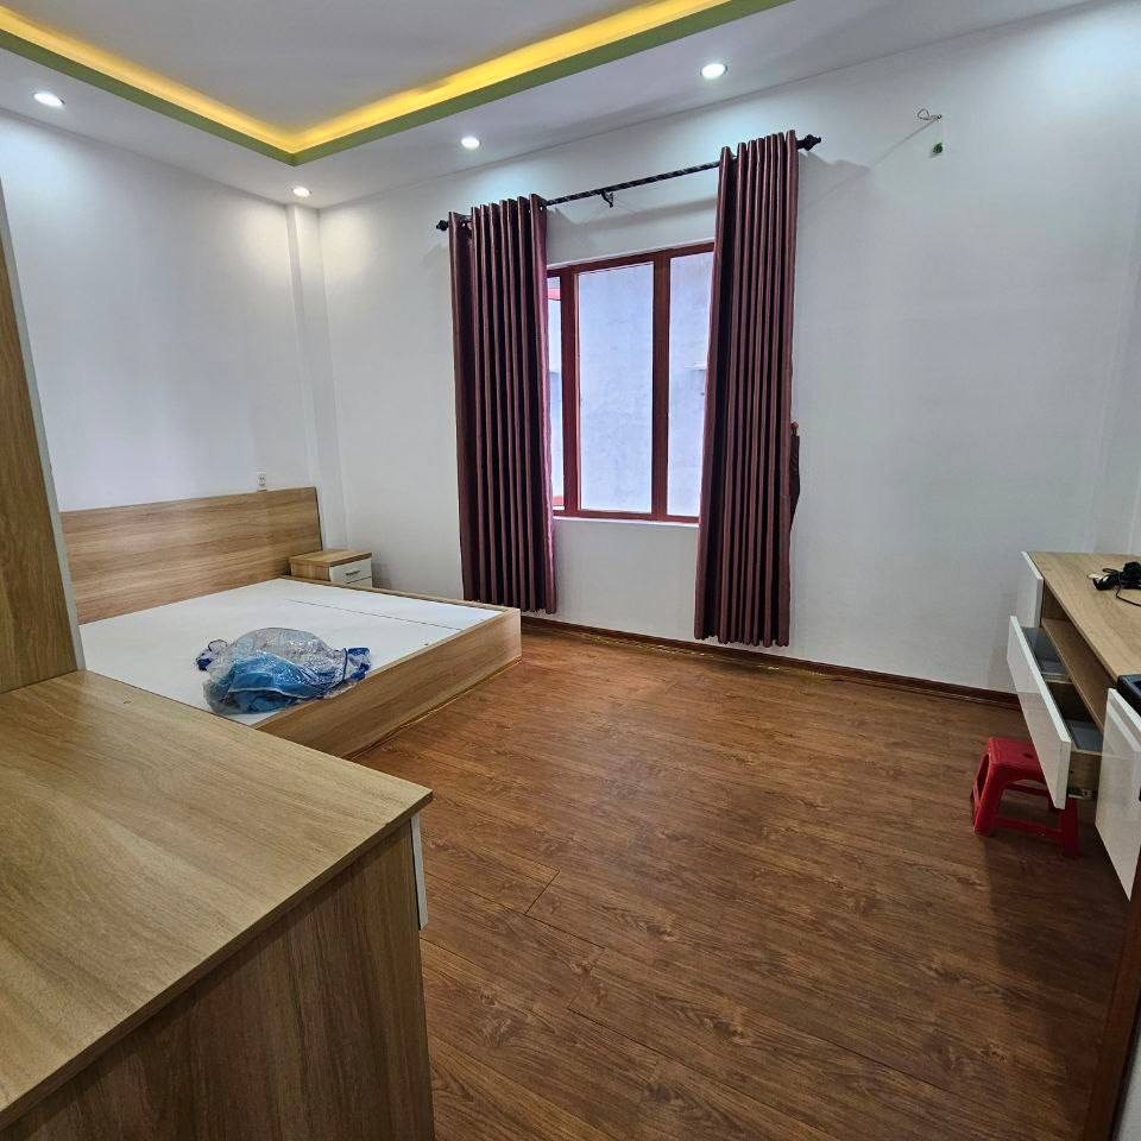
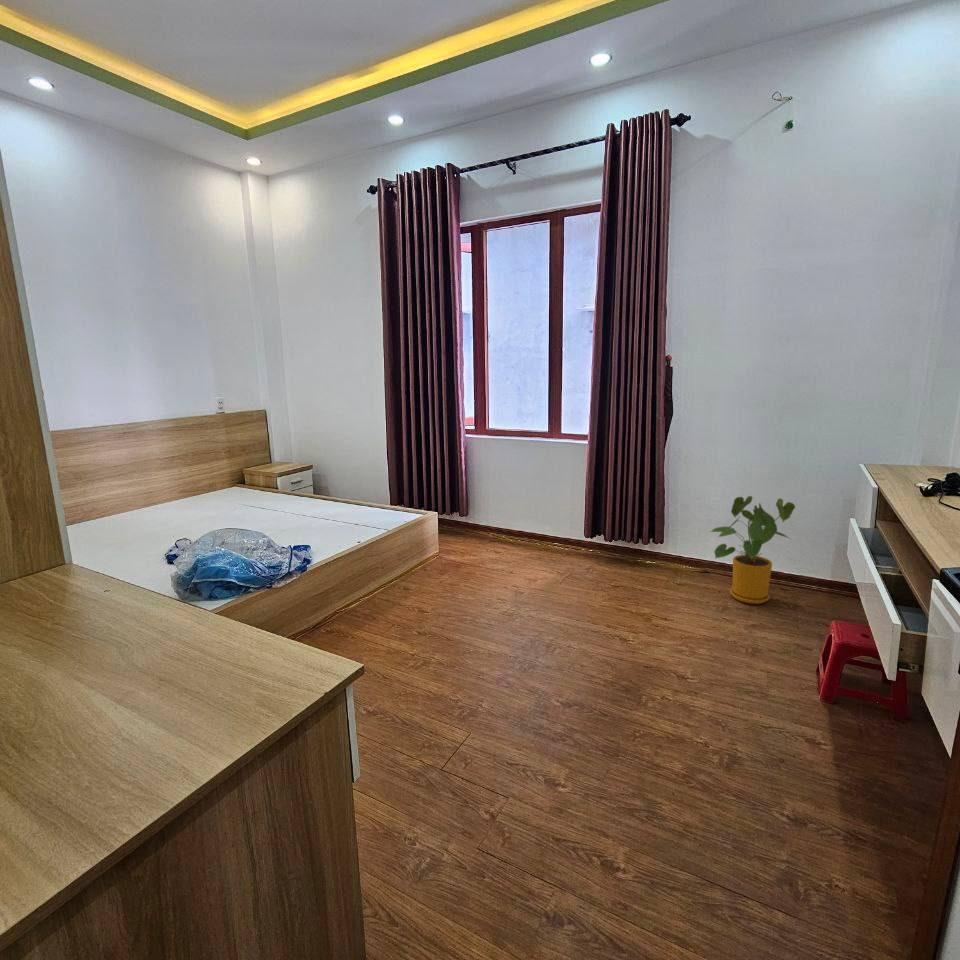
+ house plant (749, 549)
